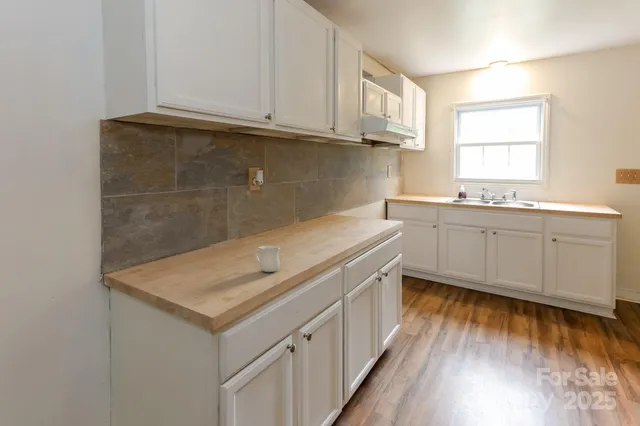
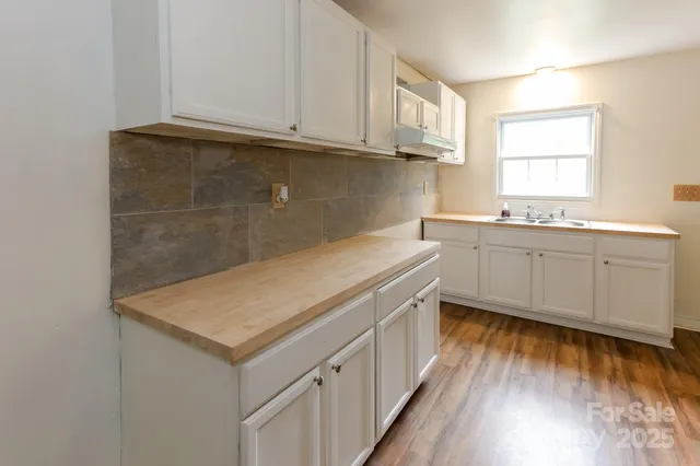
- mug (266, 258)
